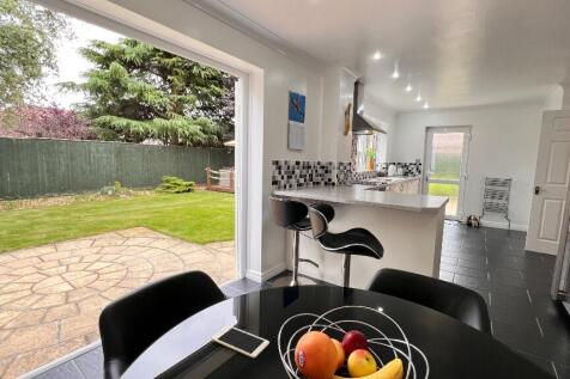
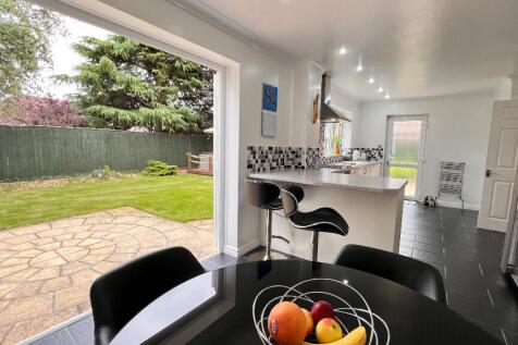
- cell phone (239, 340)
